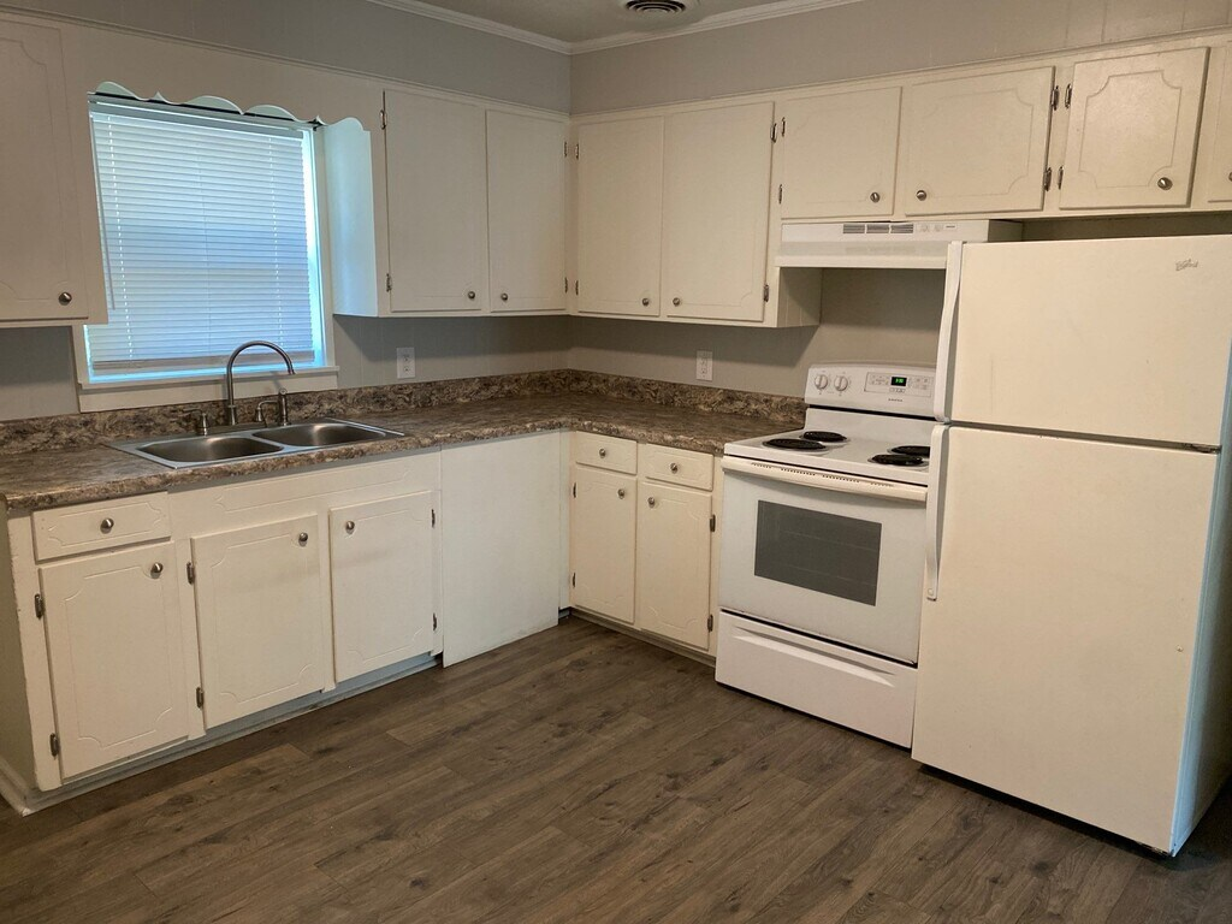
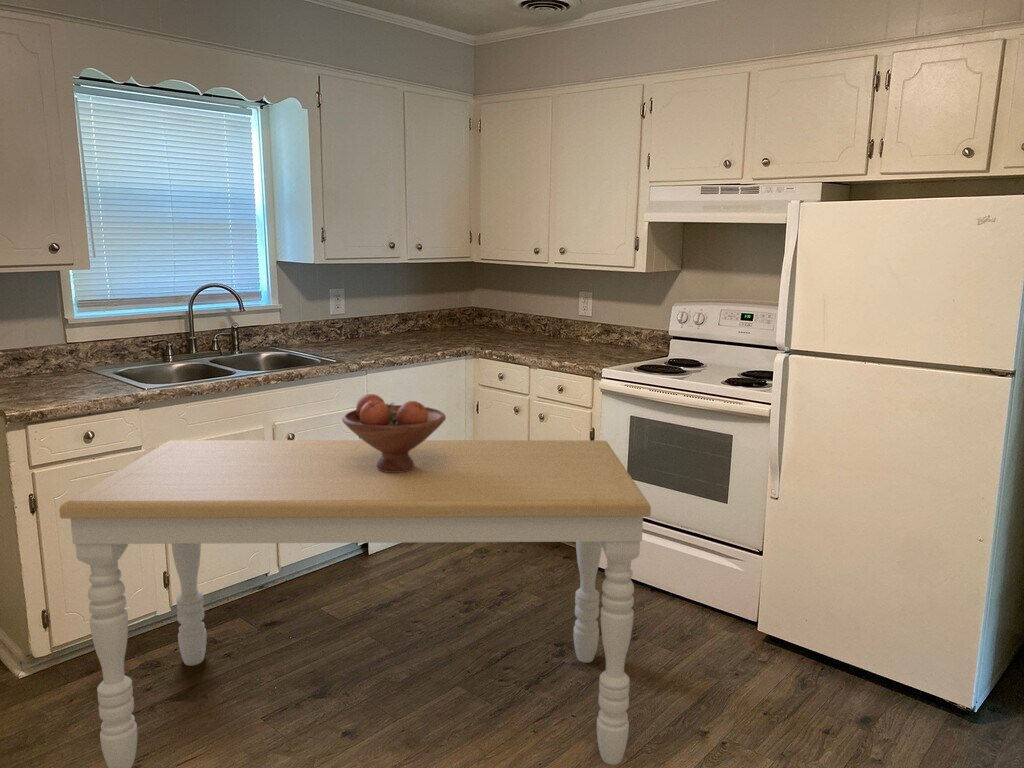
+ fruit bowl (394, 430)
+ dining table (380, 542)
